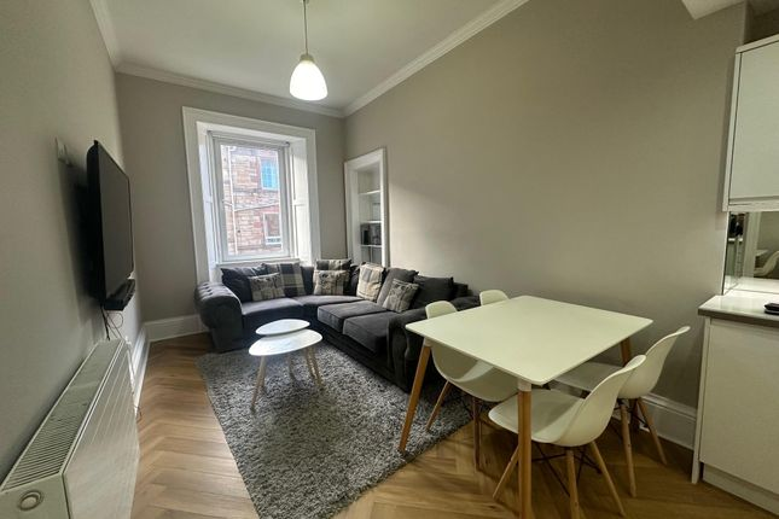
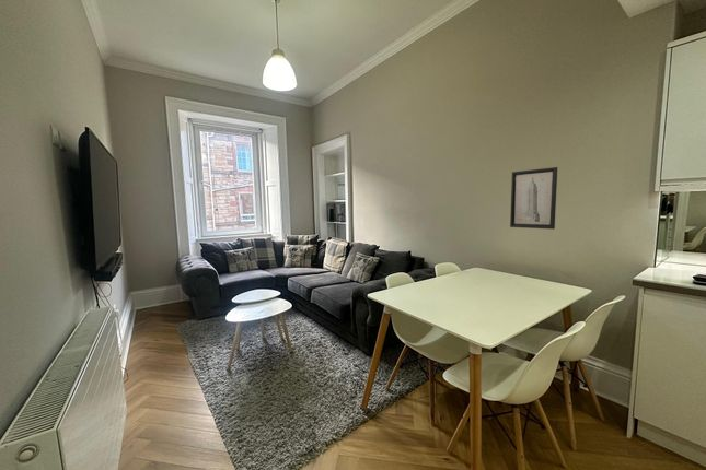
+ wall art (532, 199)
